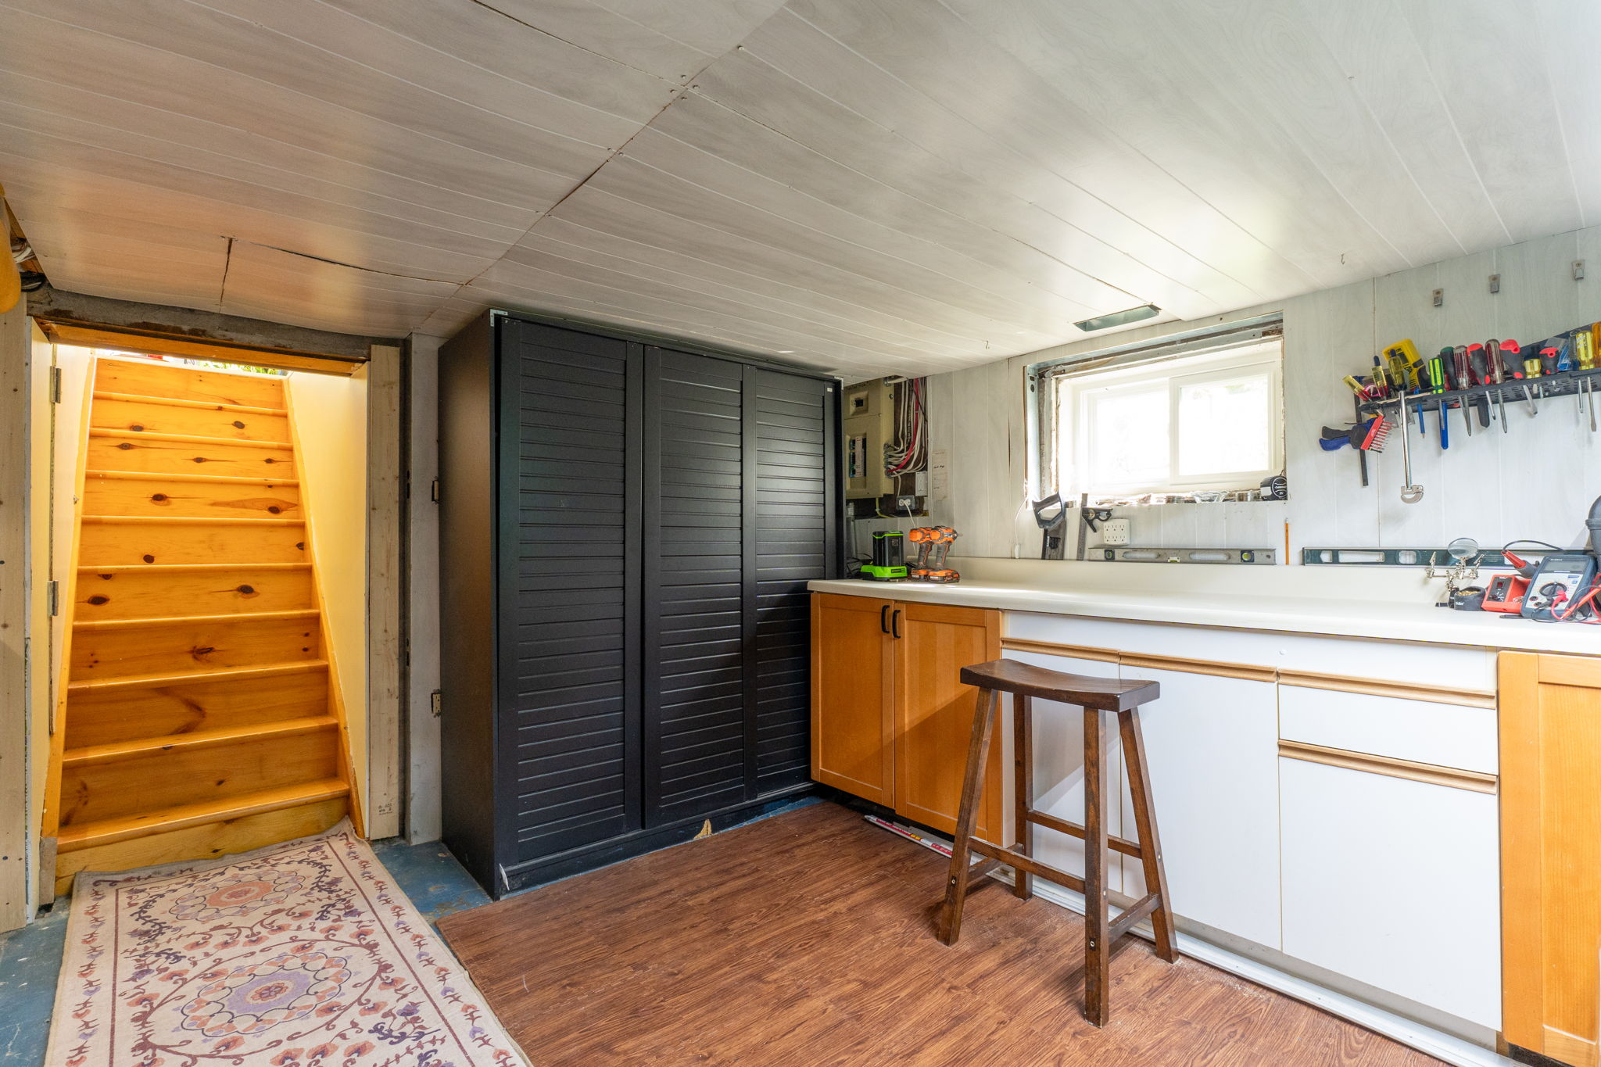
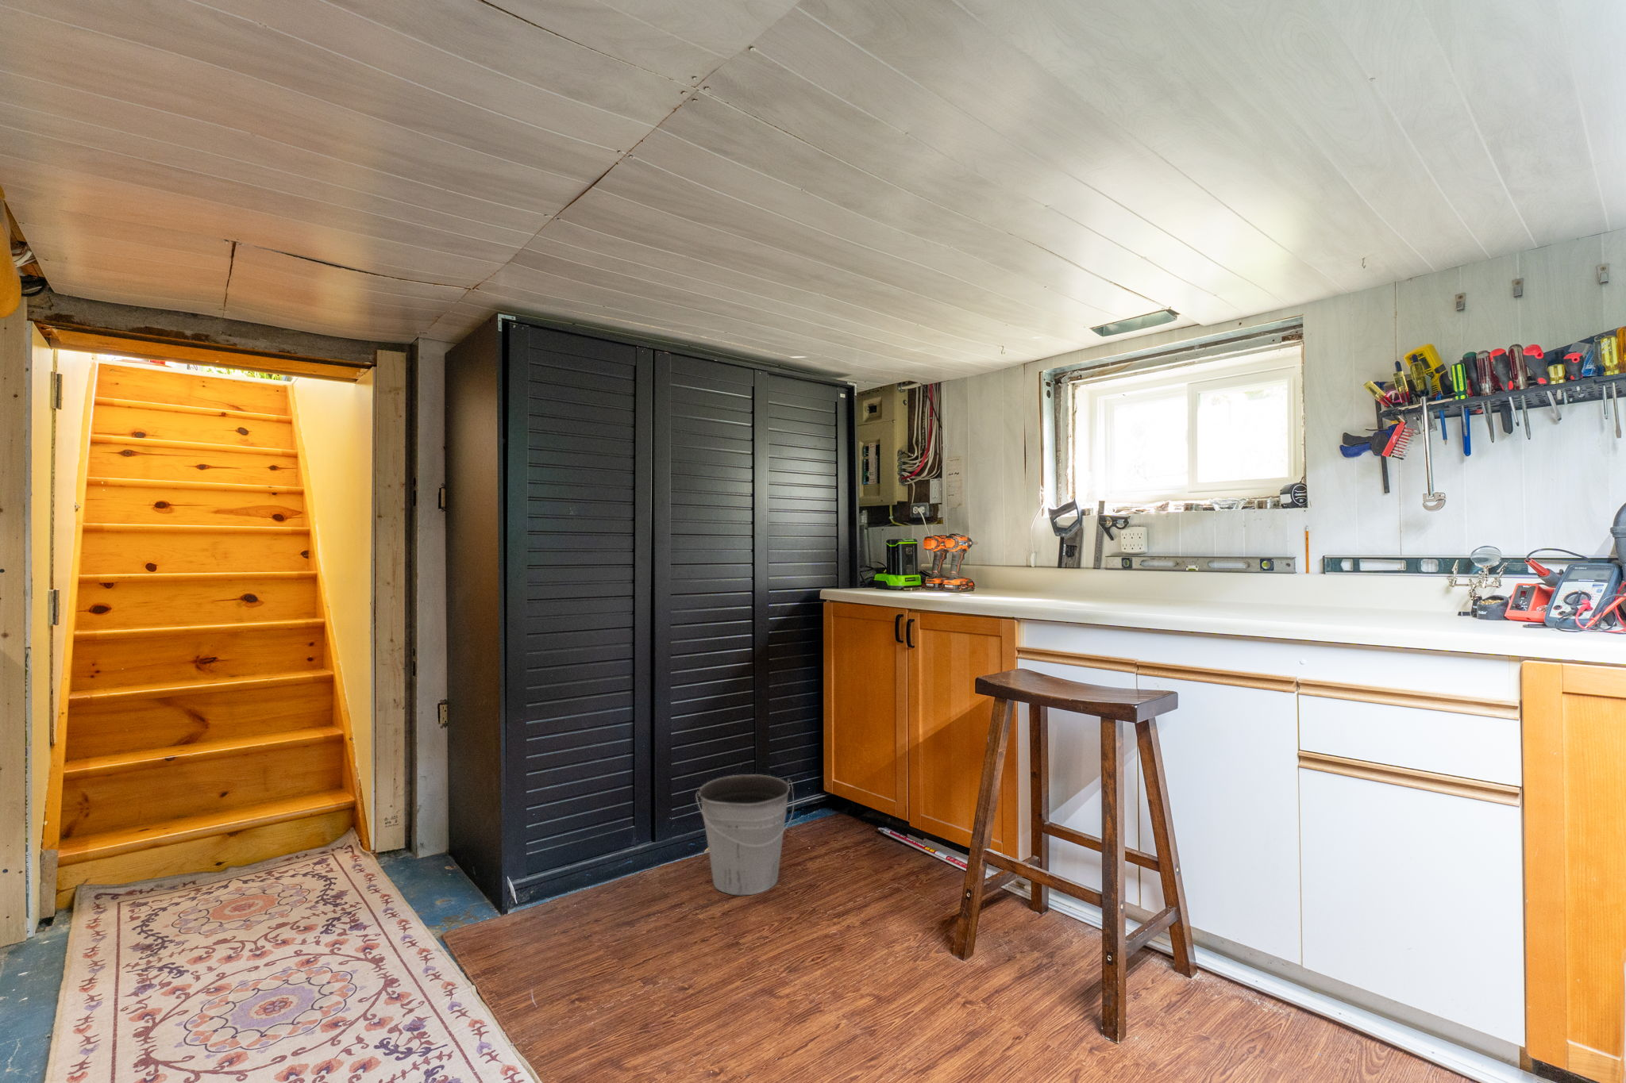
+ bucket (746, 833)
